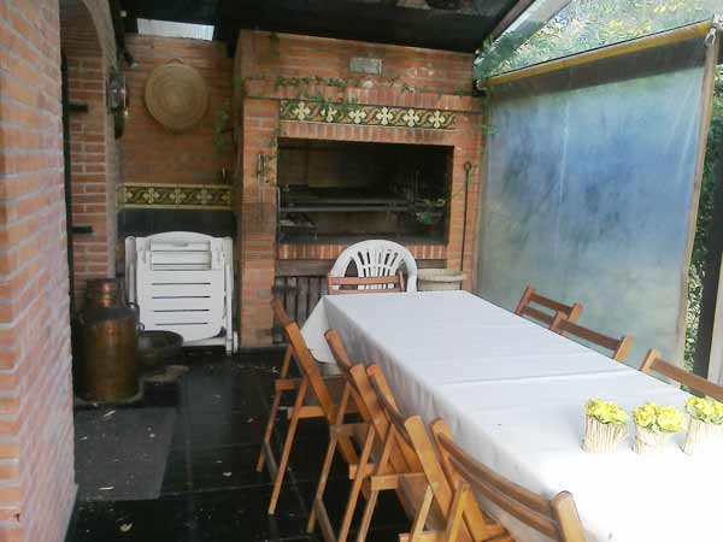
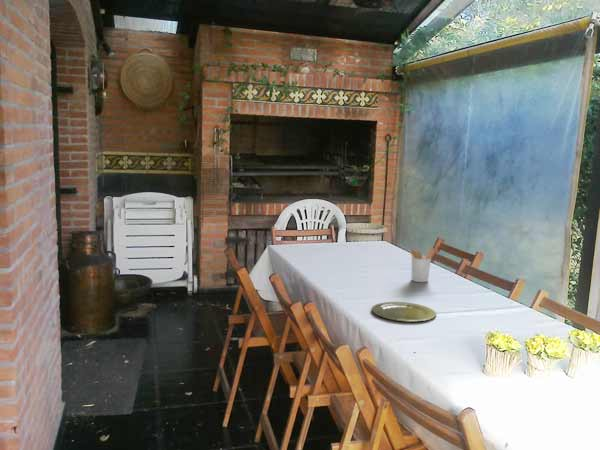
+ utensil holder (418, 263)
+ plate (403, 311)
